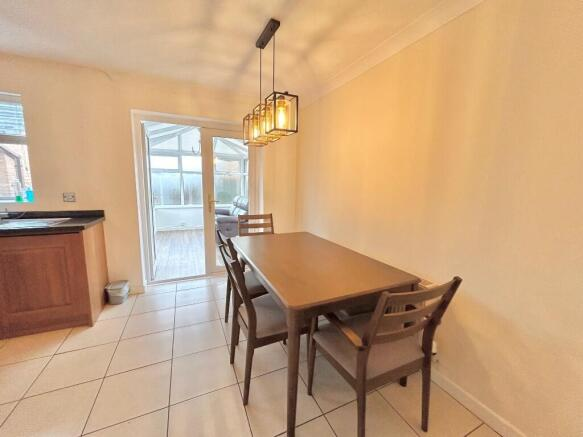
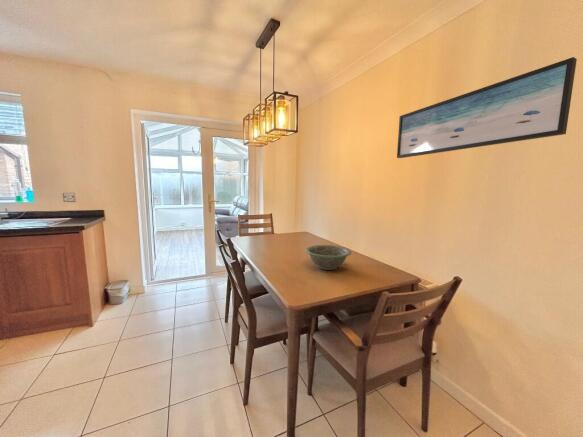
+ decorative bowl (327, 258)
+ wall art (460, 122)
